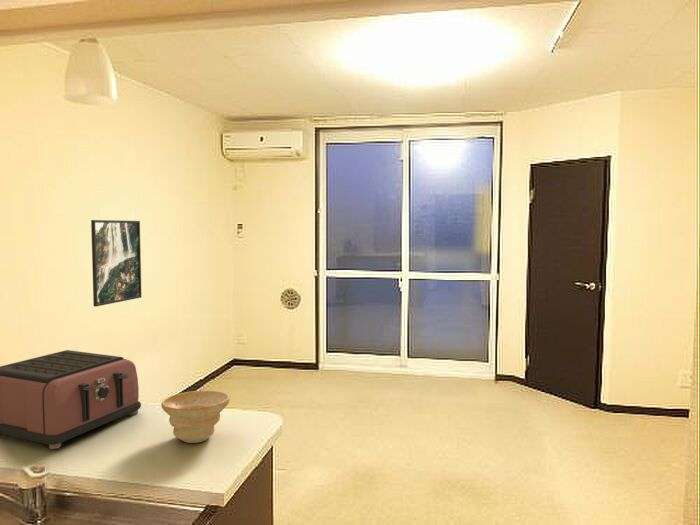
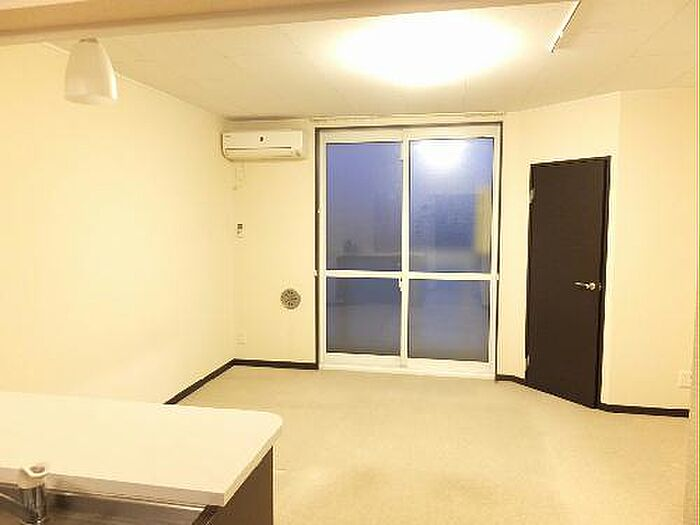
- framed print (117, 261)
- toaster (64, 392)
- bowl (196, 417)
